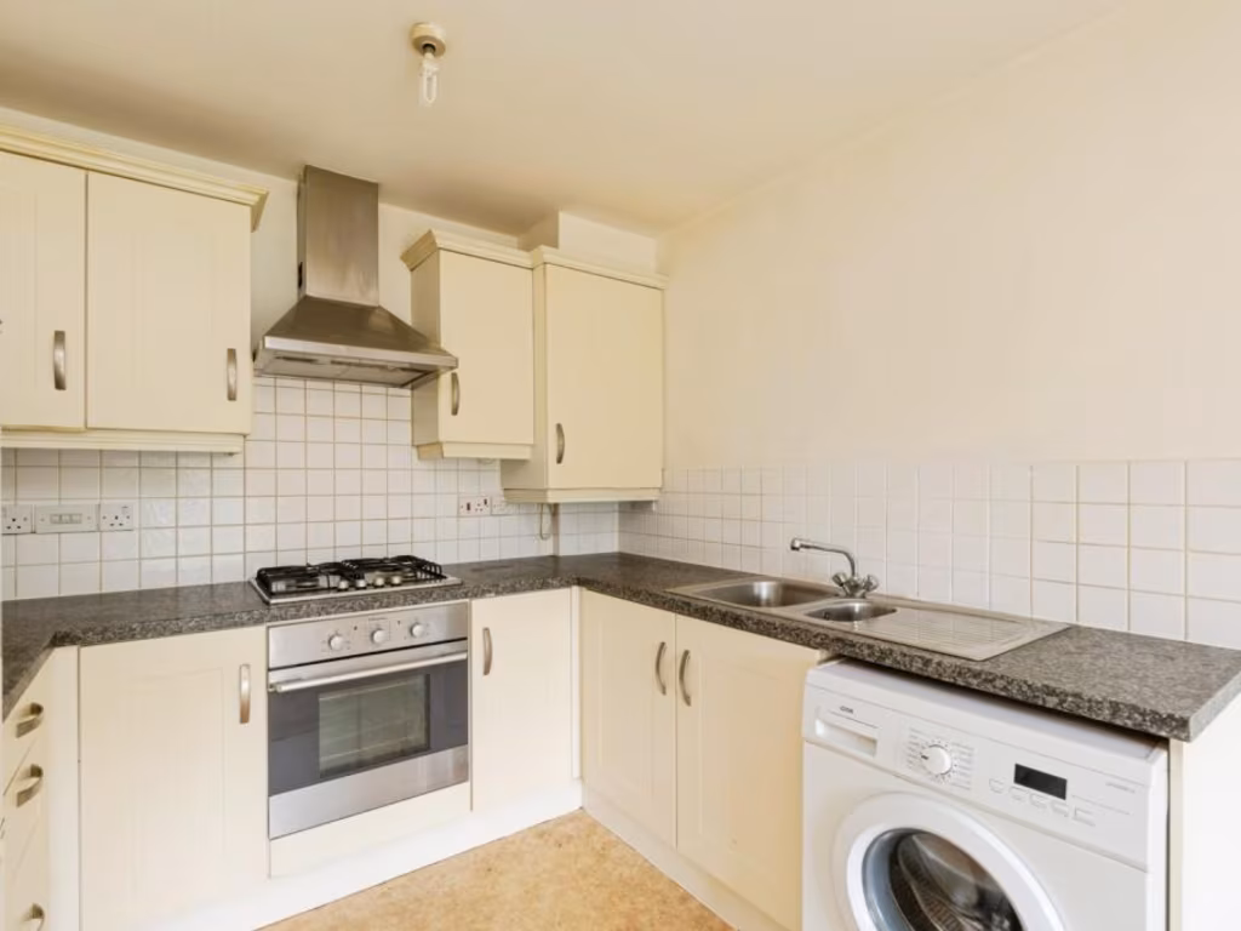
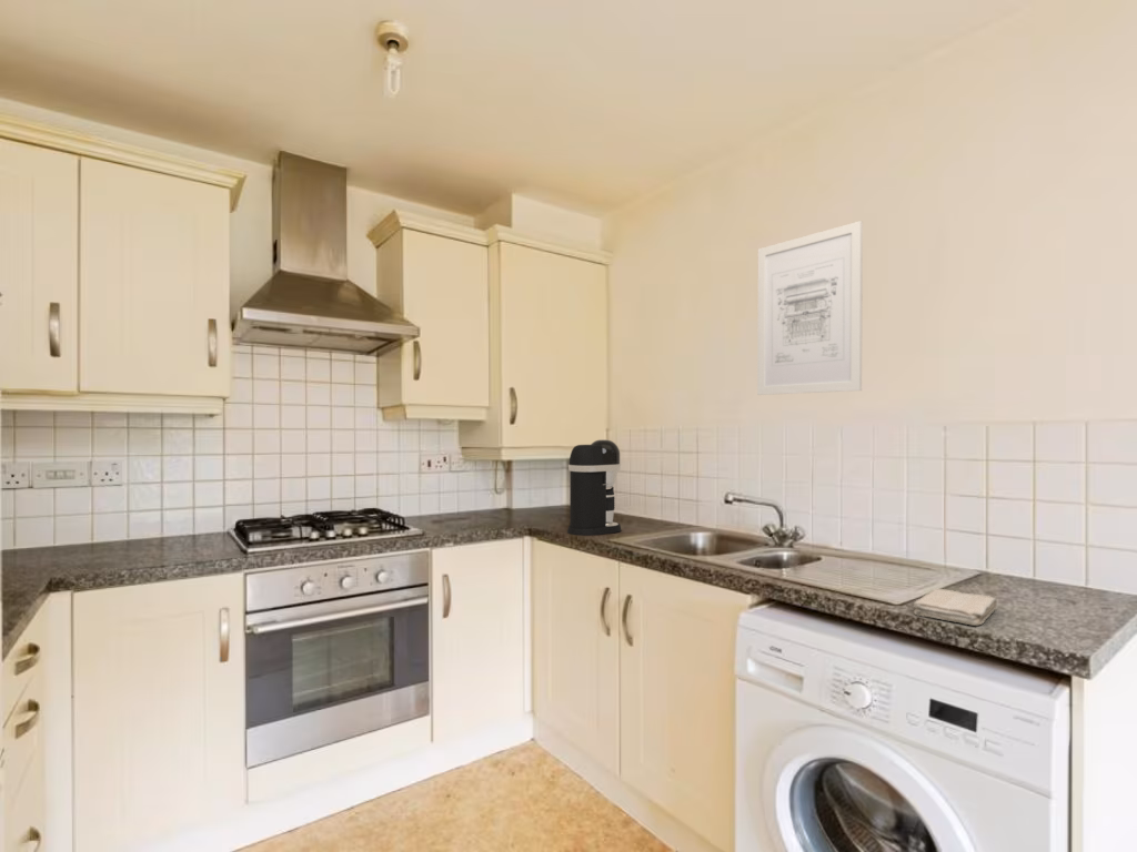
+ wall art (805, 314)
+ washcloth (955, 604)
+ coffee maker (594, 485)
